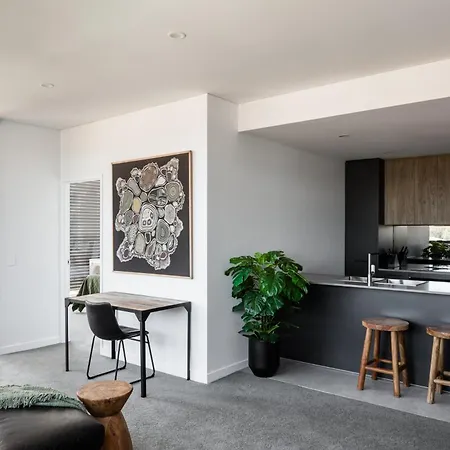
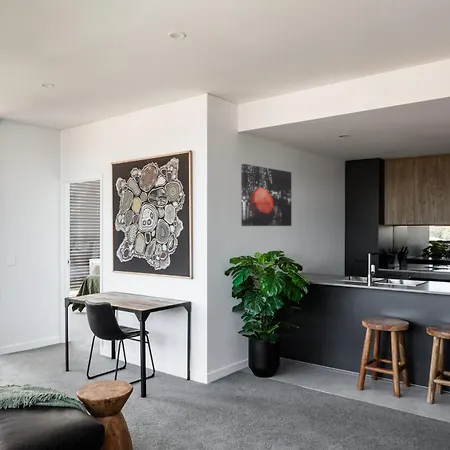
+ wall art (268, 197)
